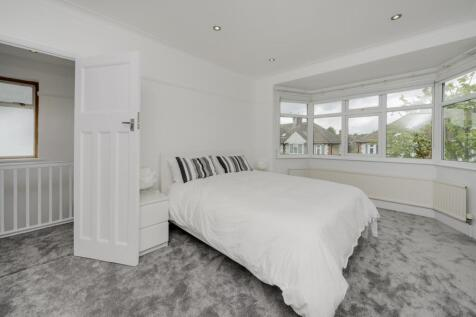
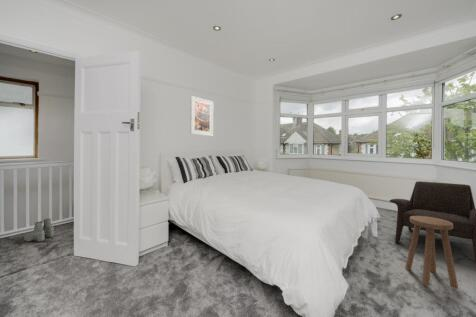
+ stool (429, 249)
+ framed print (202, 117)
+ boots (39, 229)
+ armchair (437, 213)
